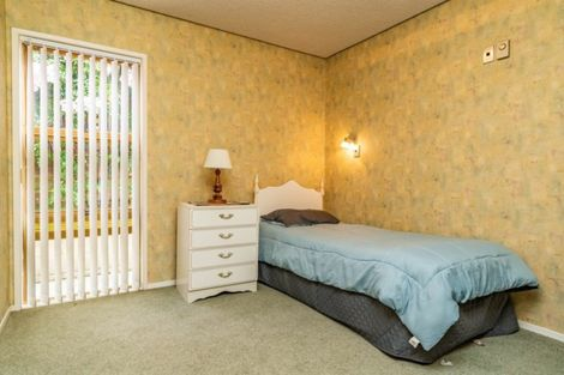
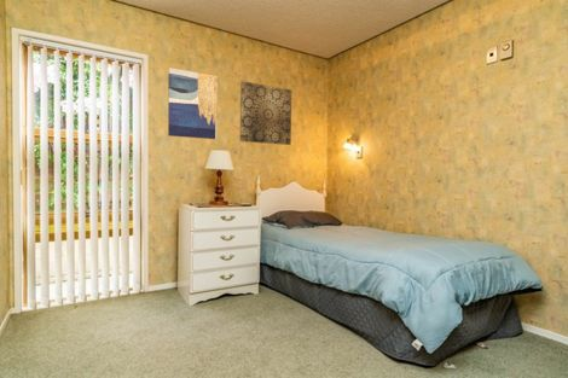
+ wall art (266, 114)
+ wall art (193, 105)
